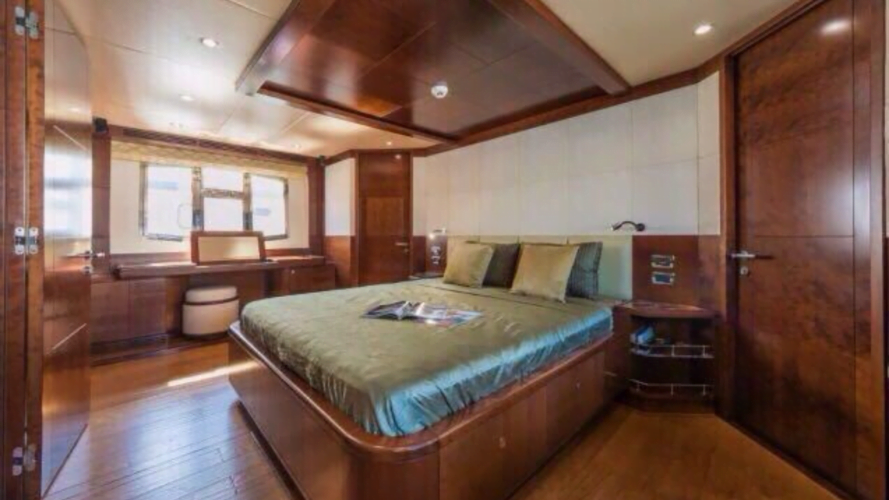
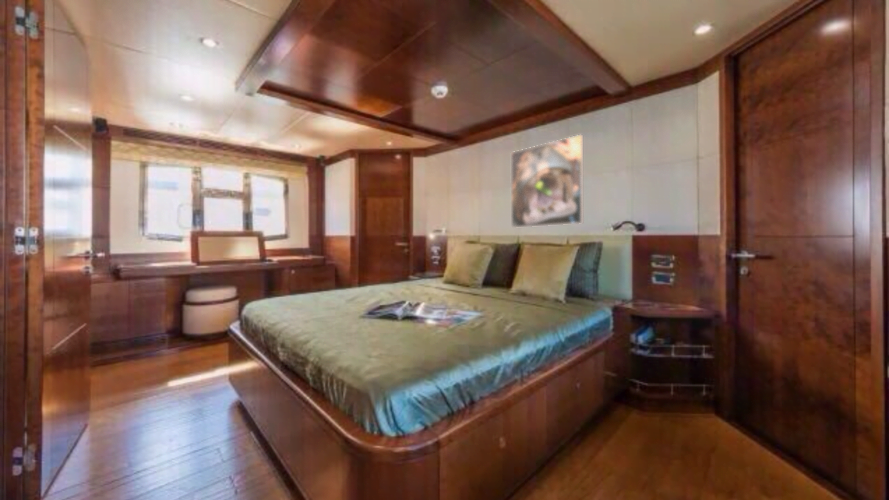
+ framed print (544, 185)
